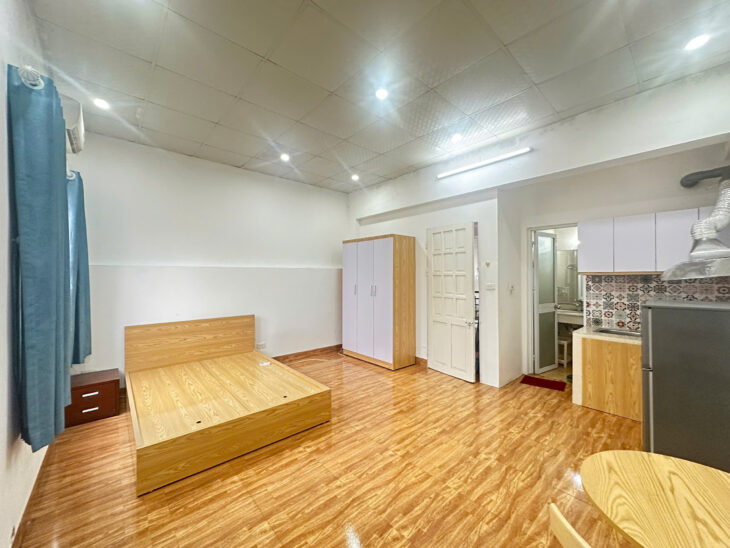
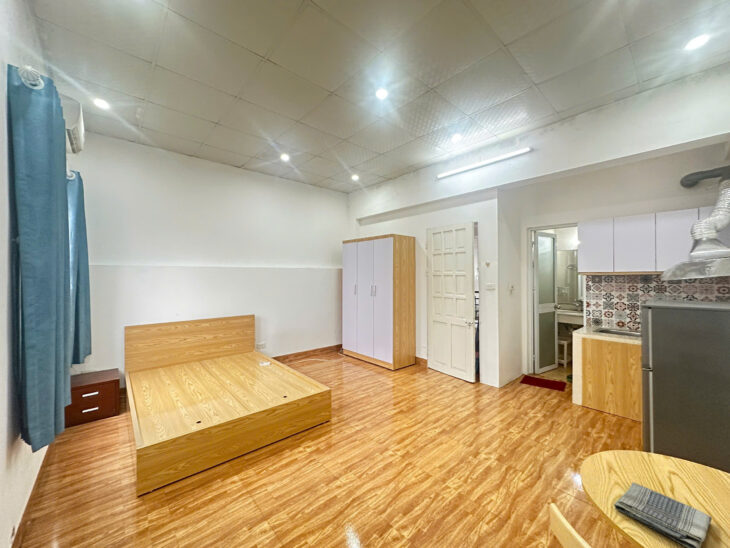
+ dish towel (661, 510)
